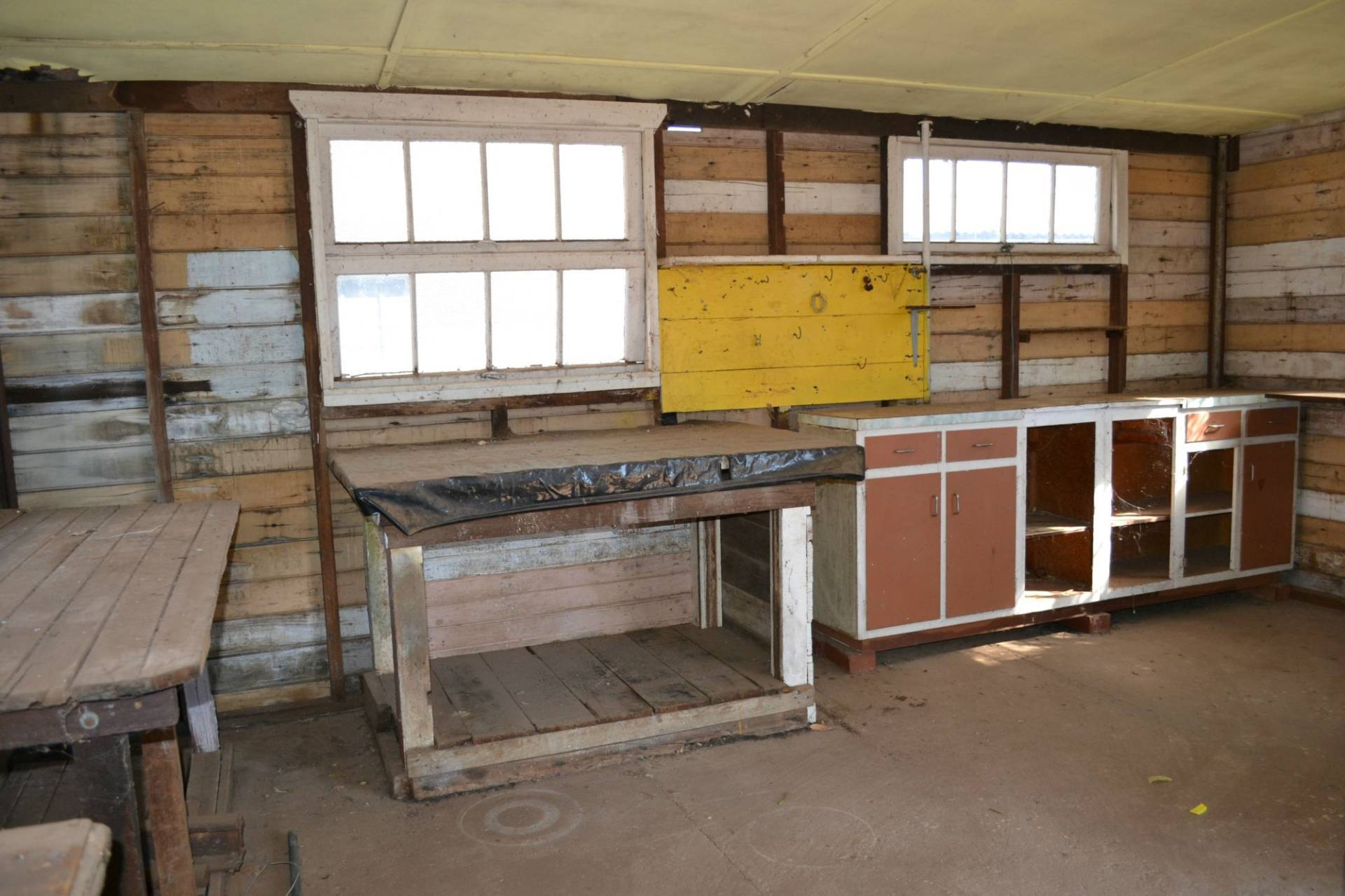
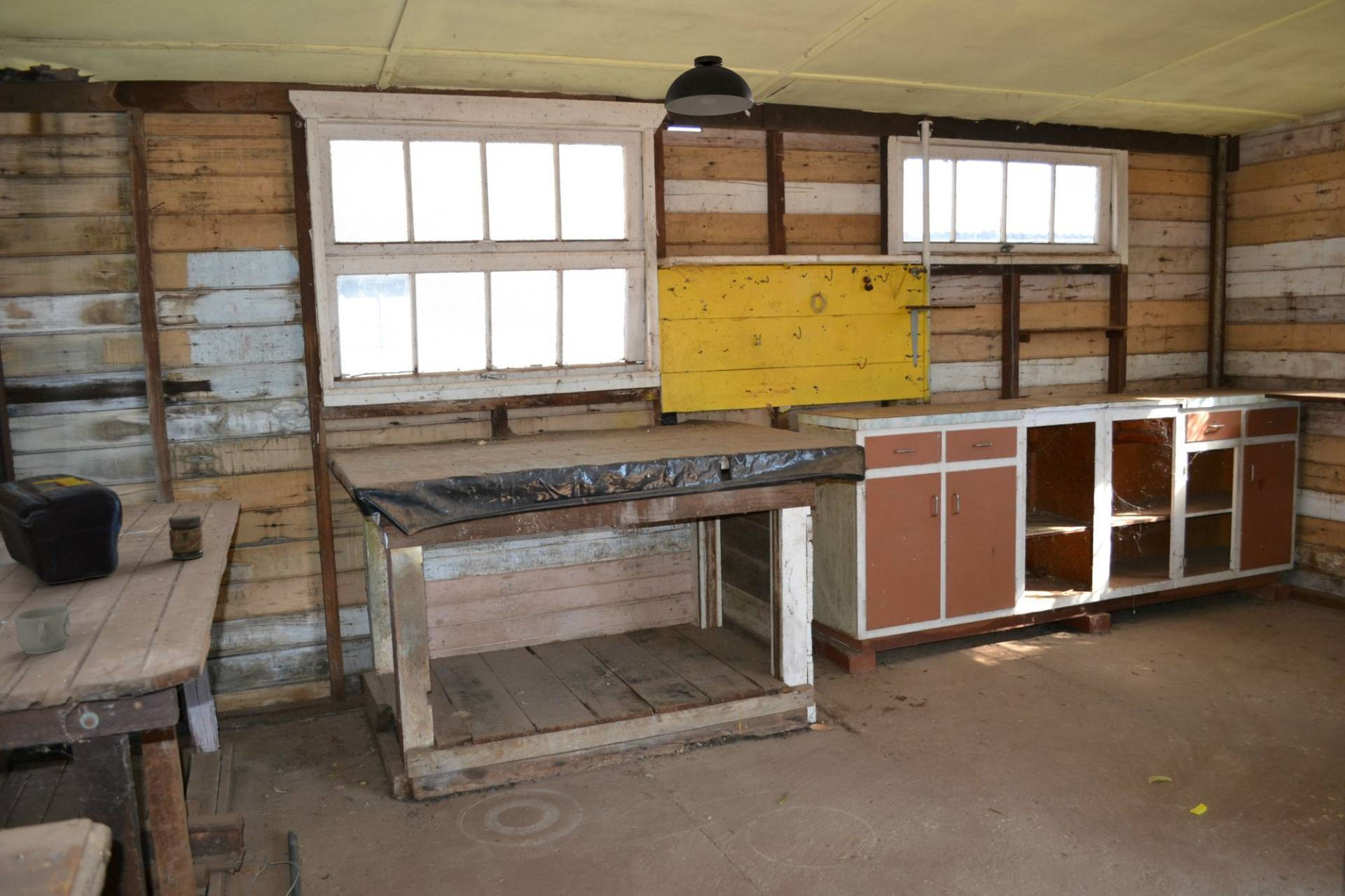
+ toolbox (57, 525)
+ light fixture (708, 82)
+ mug (43, 632)
+ jar (186, 537)
